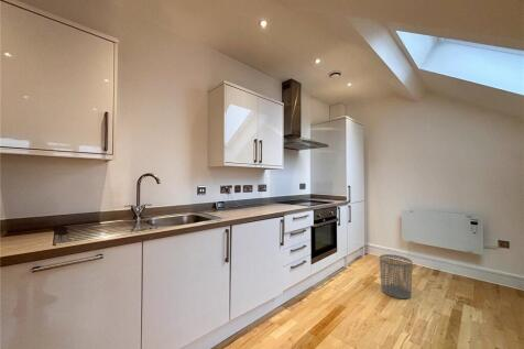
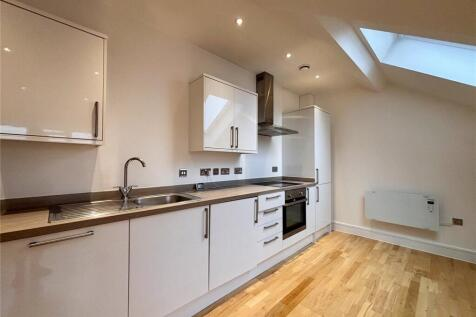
- waste bin (395, 275)
